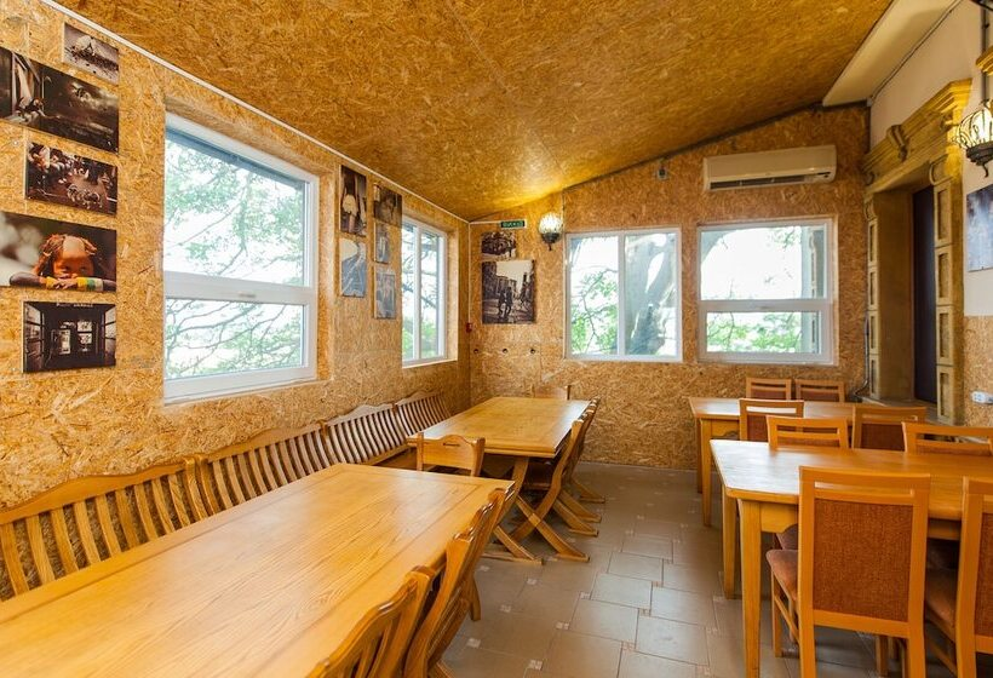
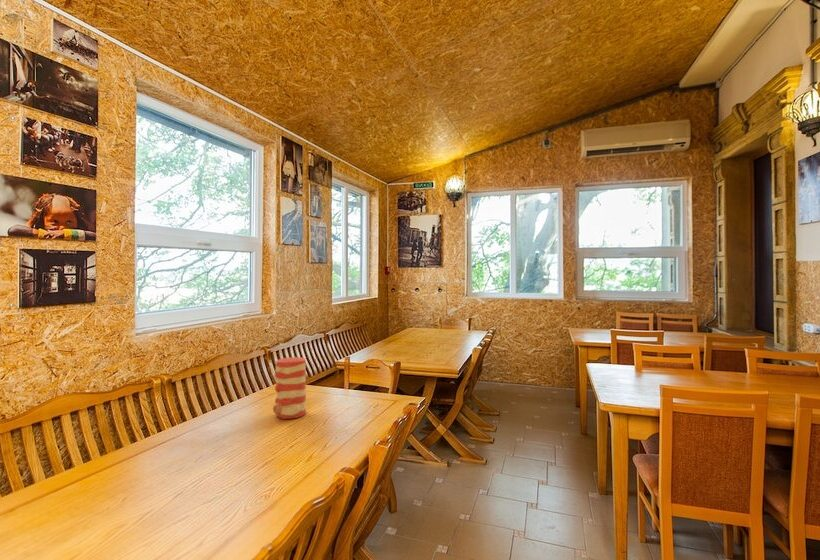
+ vase (289, 387)
